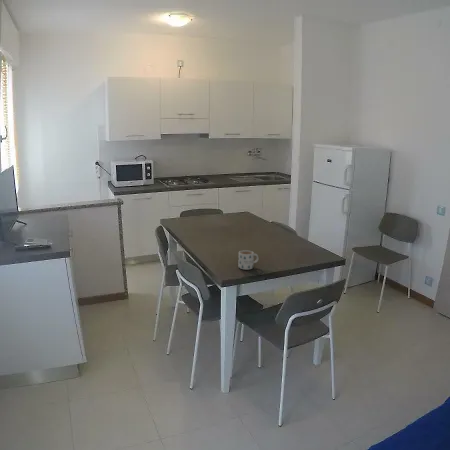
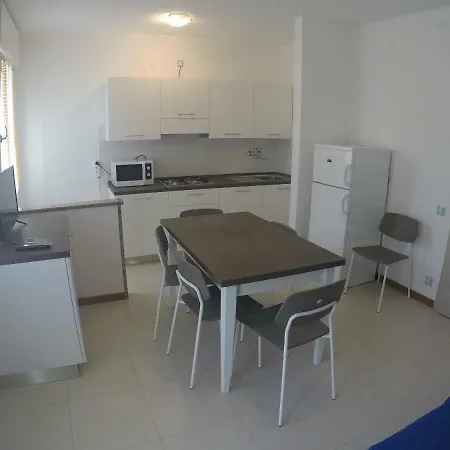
- mug (248, 259)
